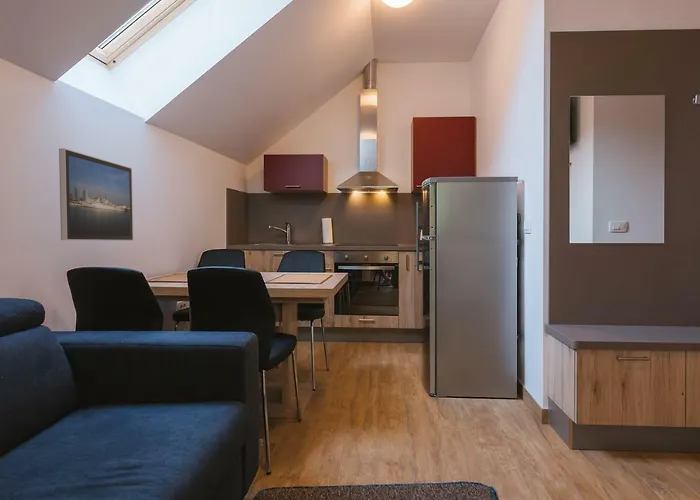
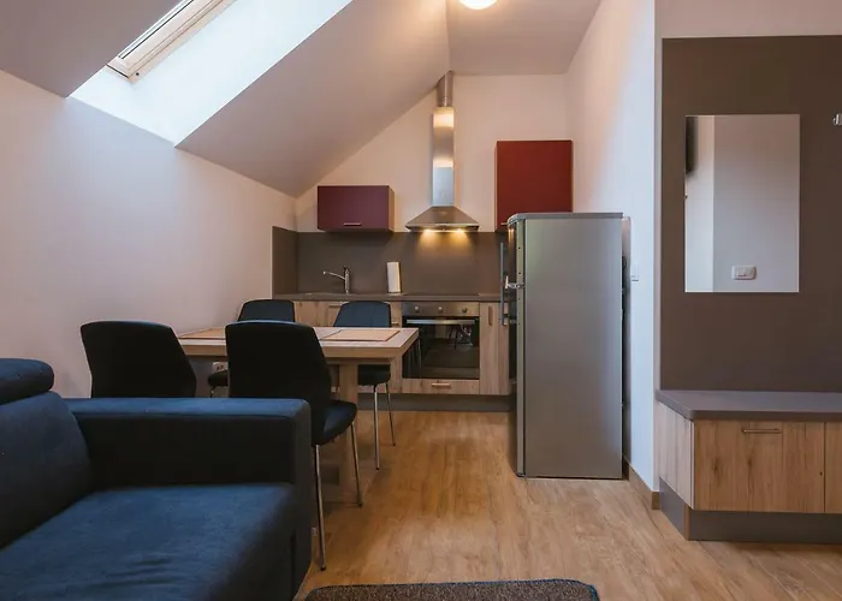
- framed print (100, 200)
